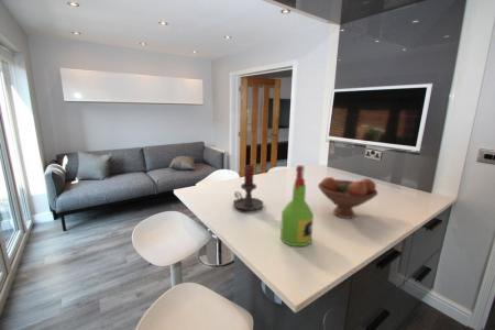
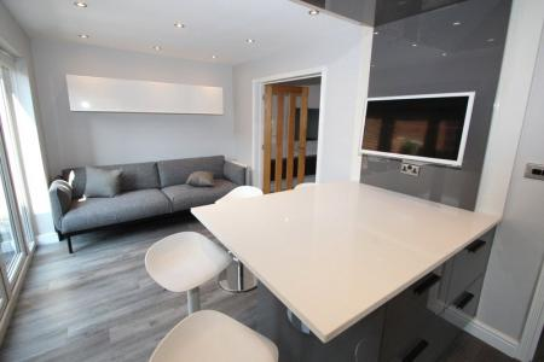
- spray bottle (297, 204)
- candle holder (245, 185)
- fruit bowl (345, 195)
